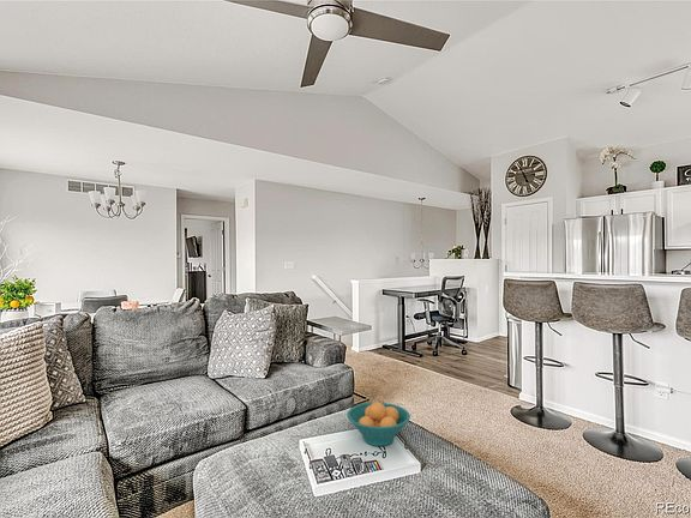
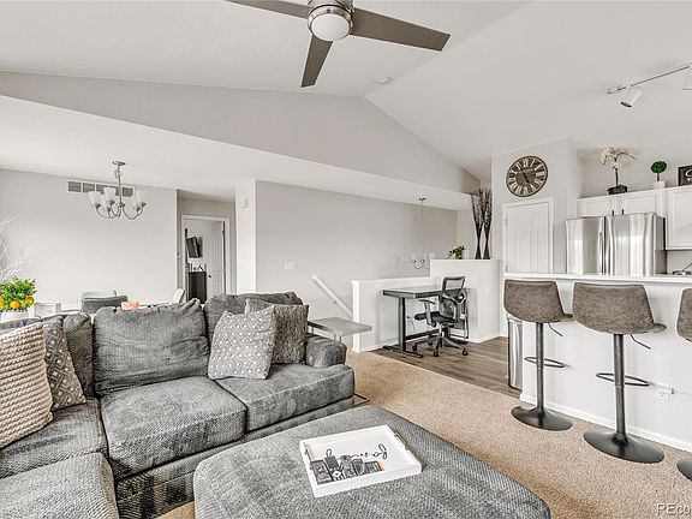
- fruit bowl (378, 421)
